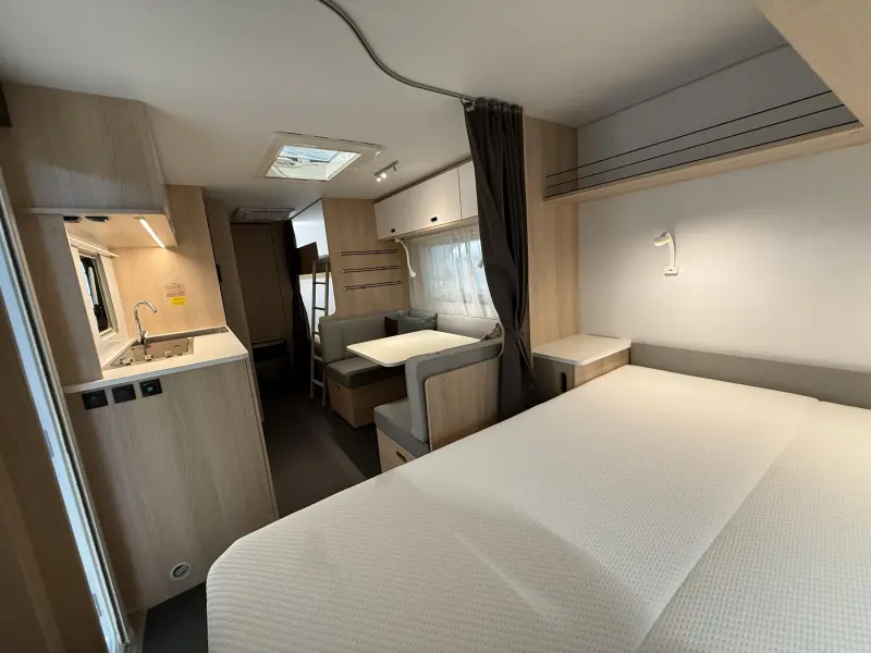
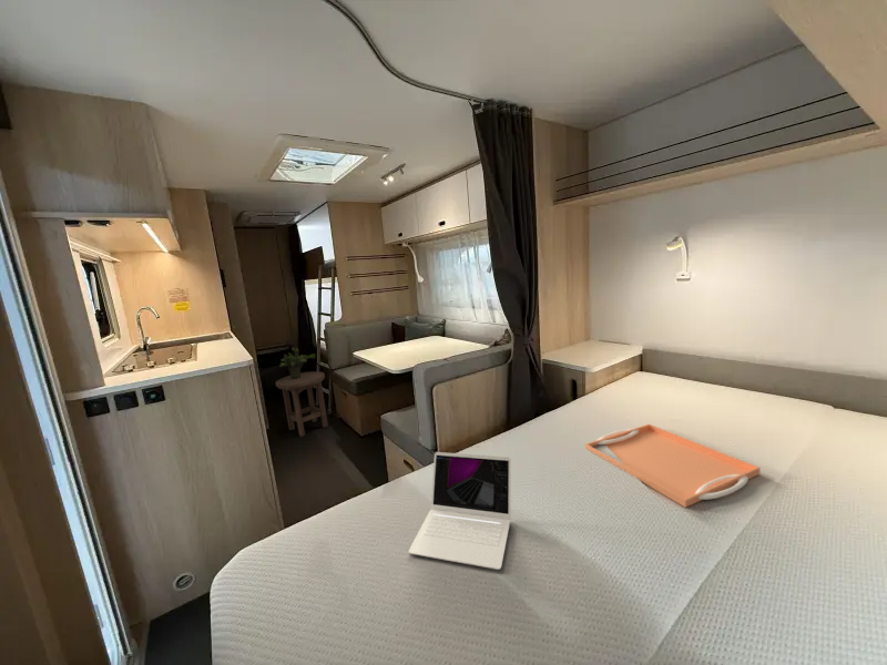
+ laptop (462, 499)
+ serving tray (663, 457)
+ stool (299, 403)
+ potted plant (298, 361)
